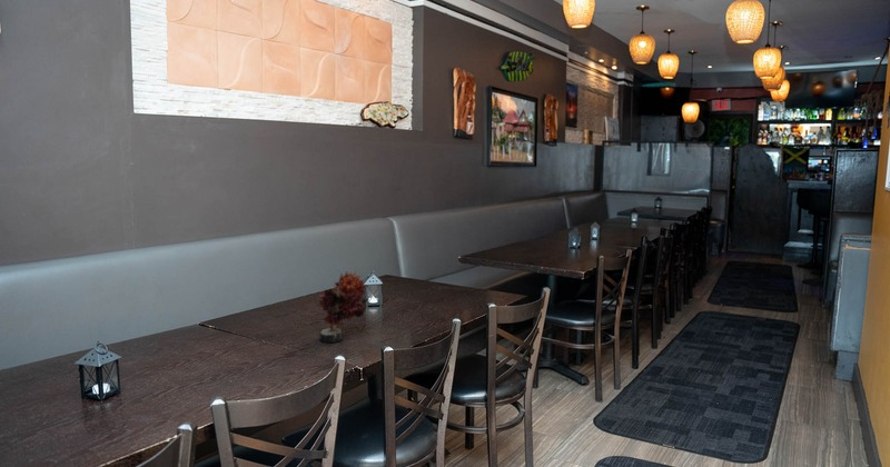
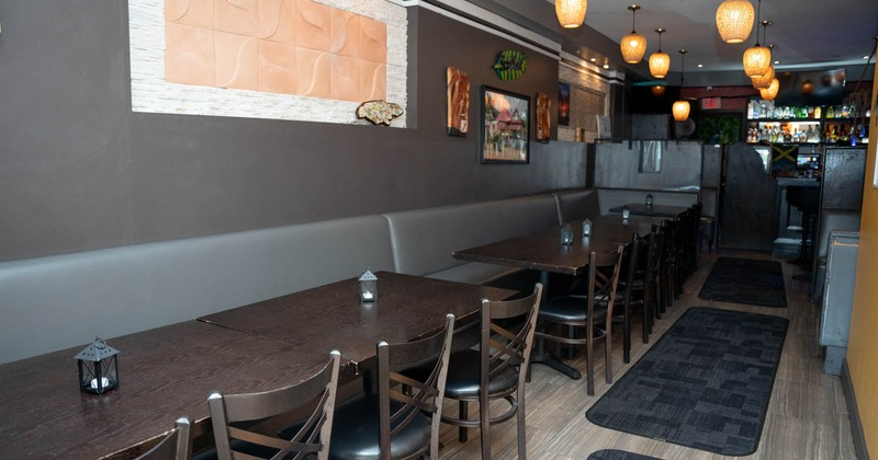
- artificial flower (340, 305)
